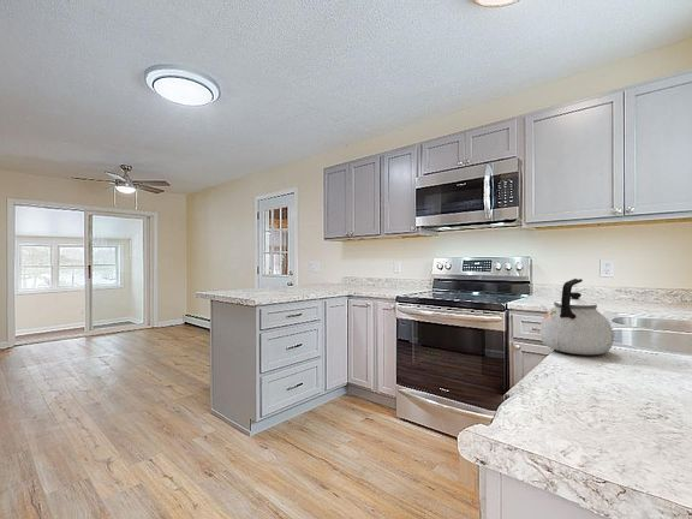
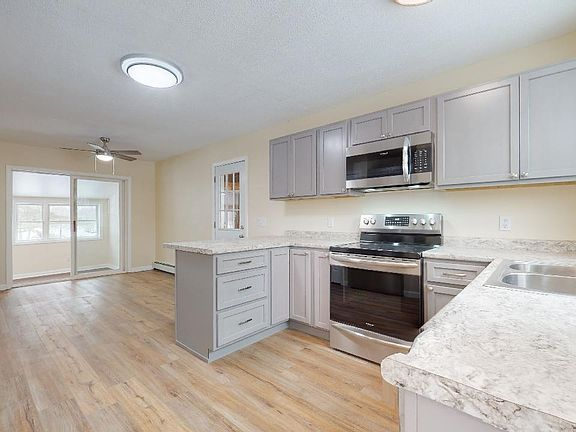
- kettle (574, 314)
